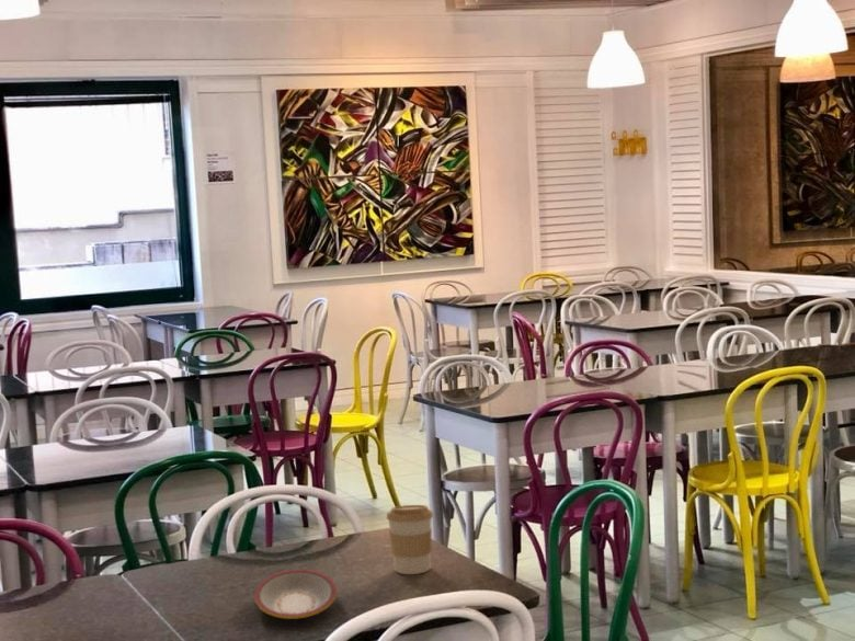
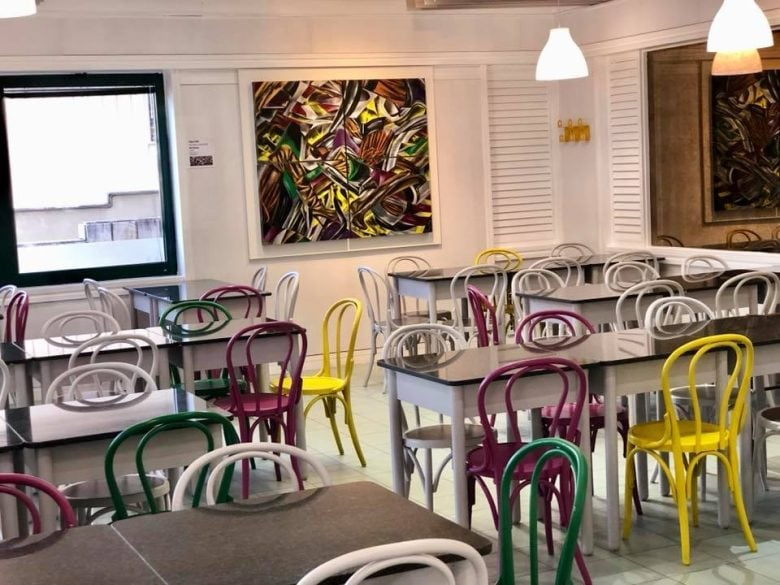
- plate (296, 597)
- coffee cup (410, 537)
